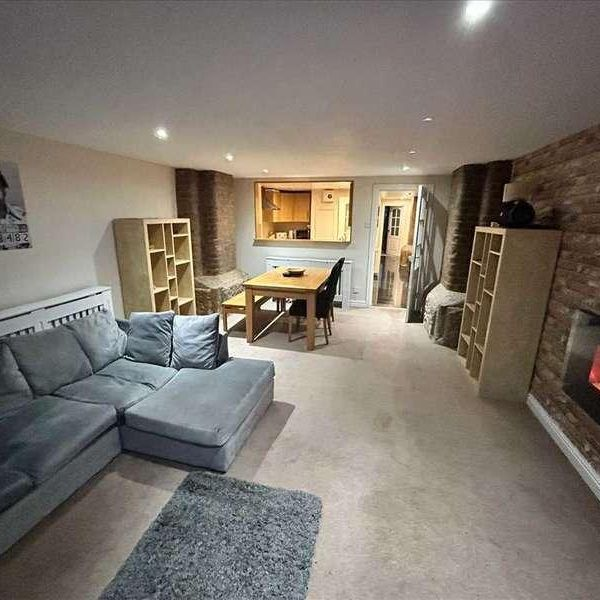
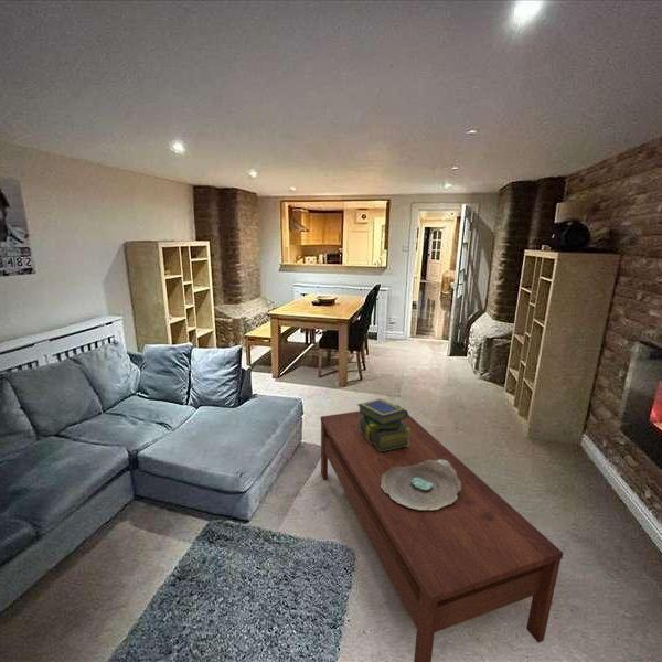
+ coffee table (404, 505)
+ decorative bowl (421, 480)
+ stack of books (382, 421)
